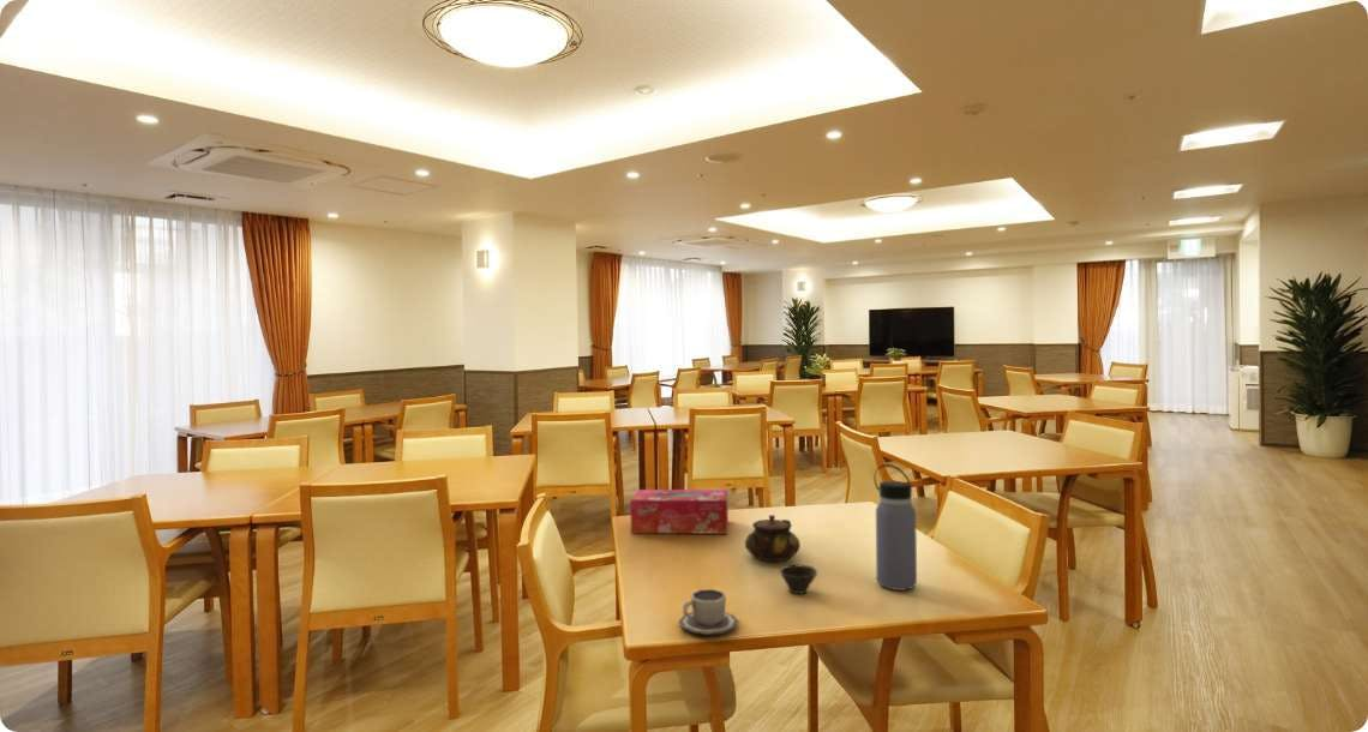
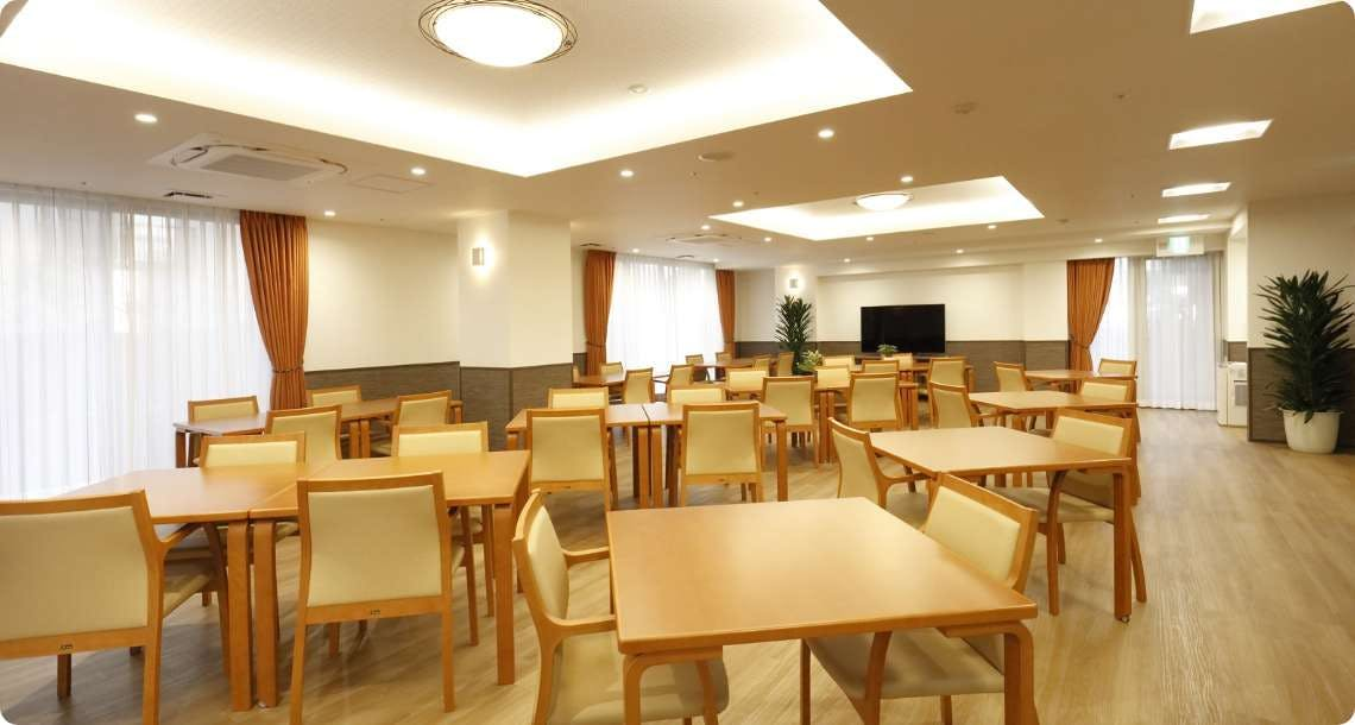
- cup (800, 580)
- water bottle (894, 526)
- teapot (772, 535)
- tissue box (680, 510)
- cup (708, 610)
